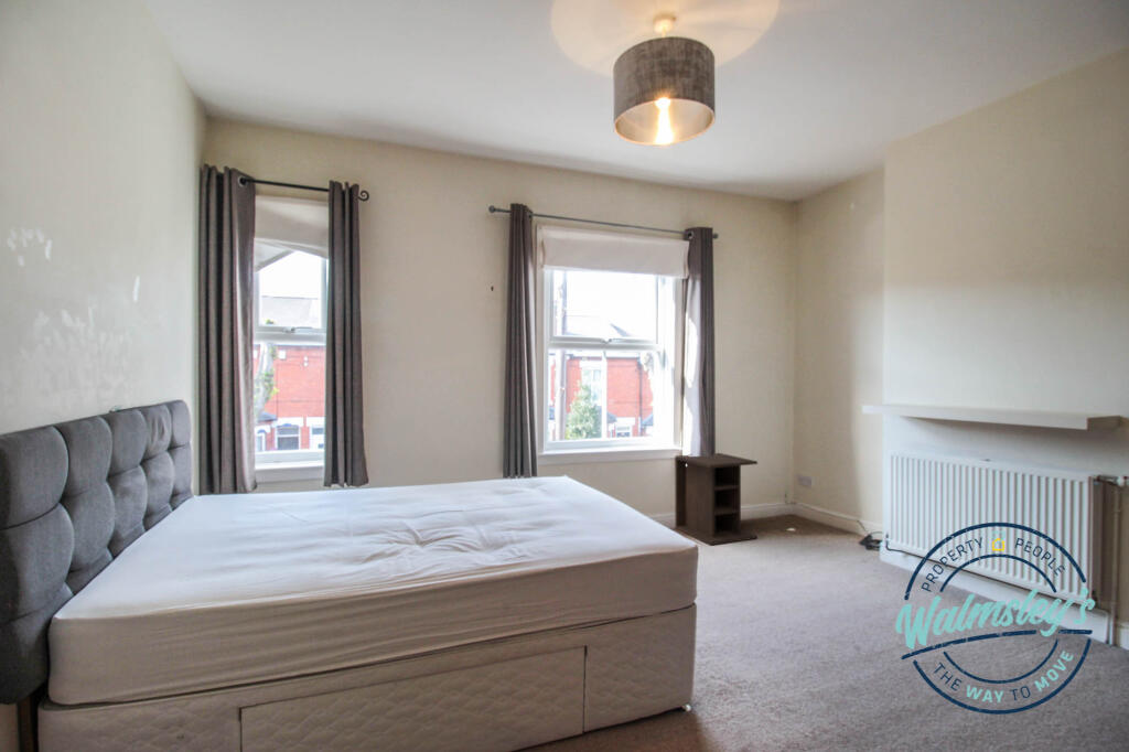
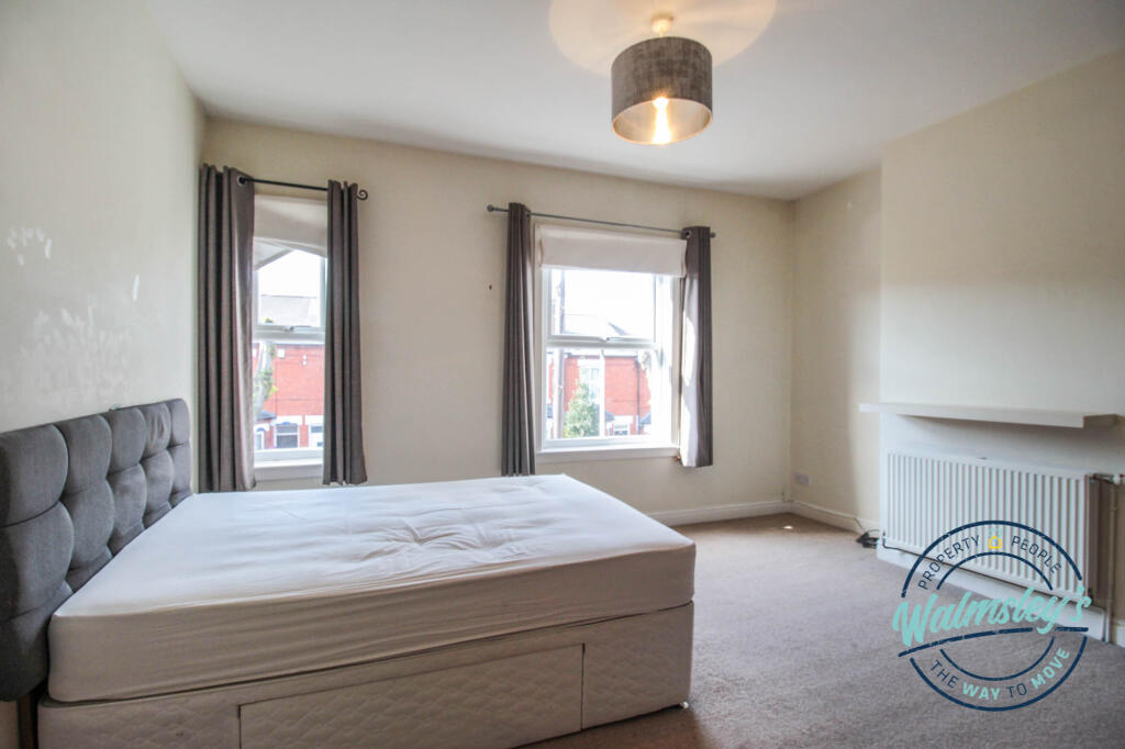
- nightstand (714, 495)
